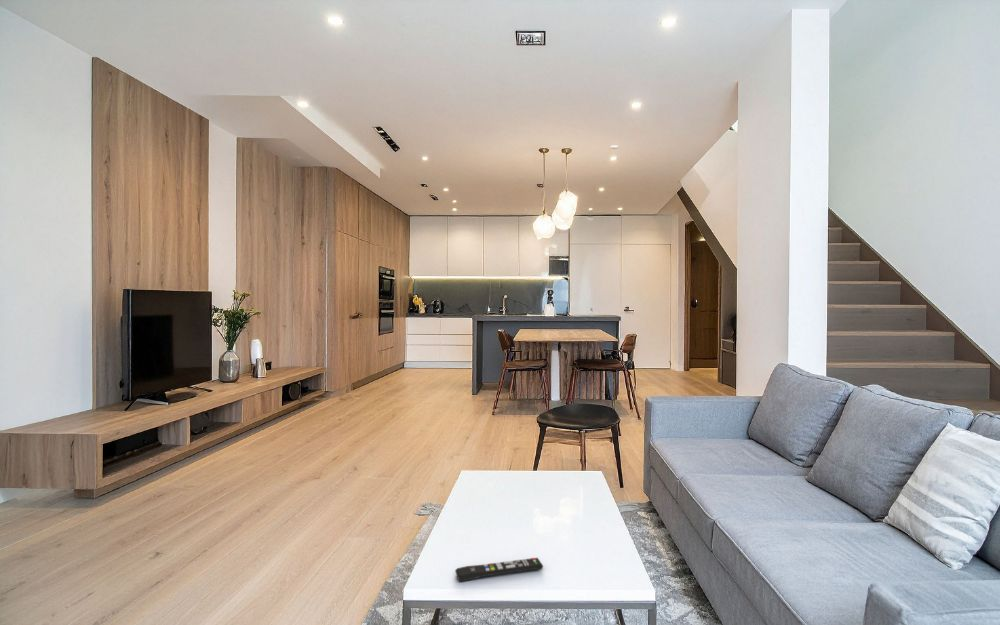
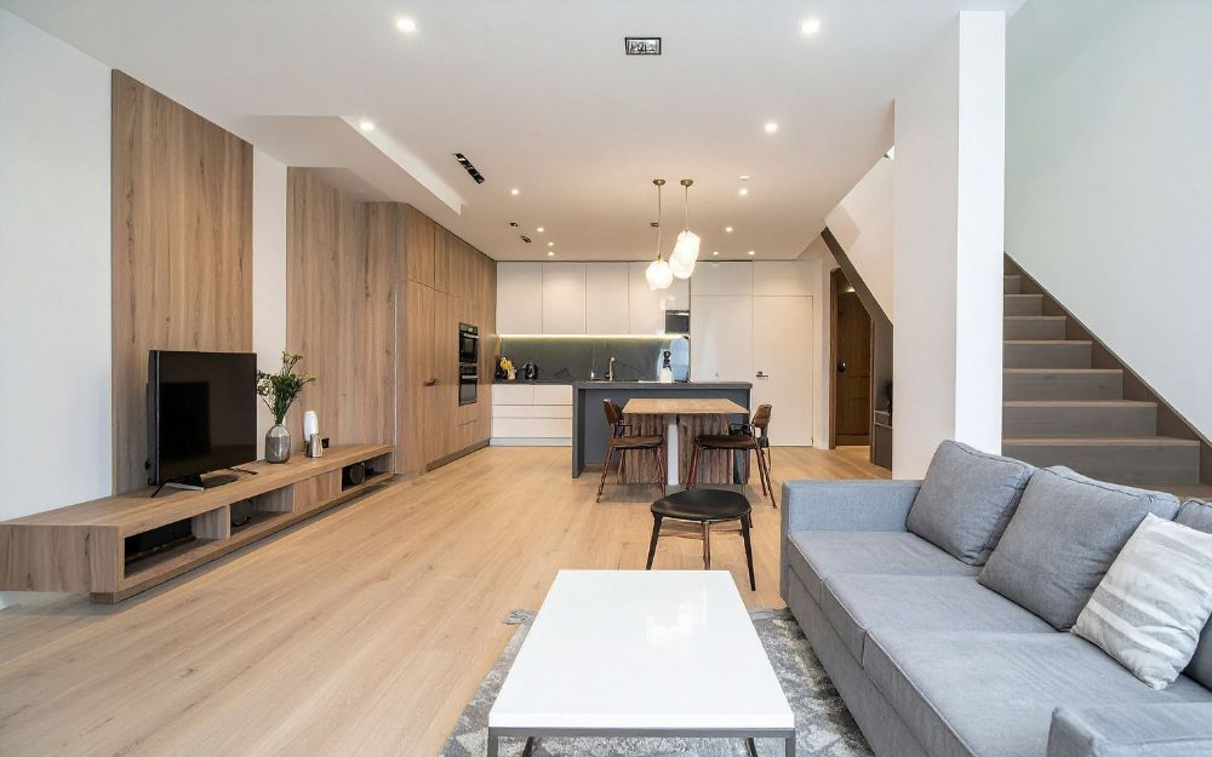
- remote control (499, 568)
